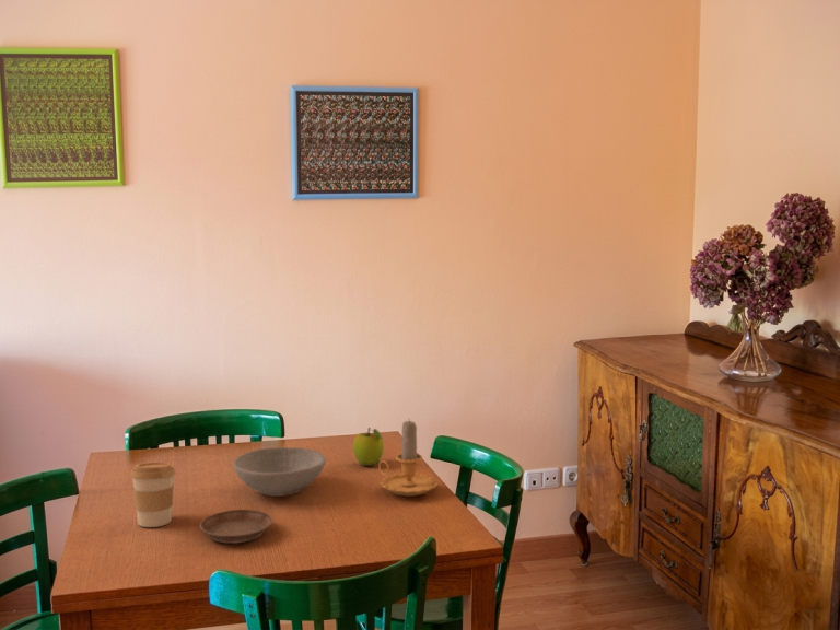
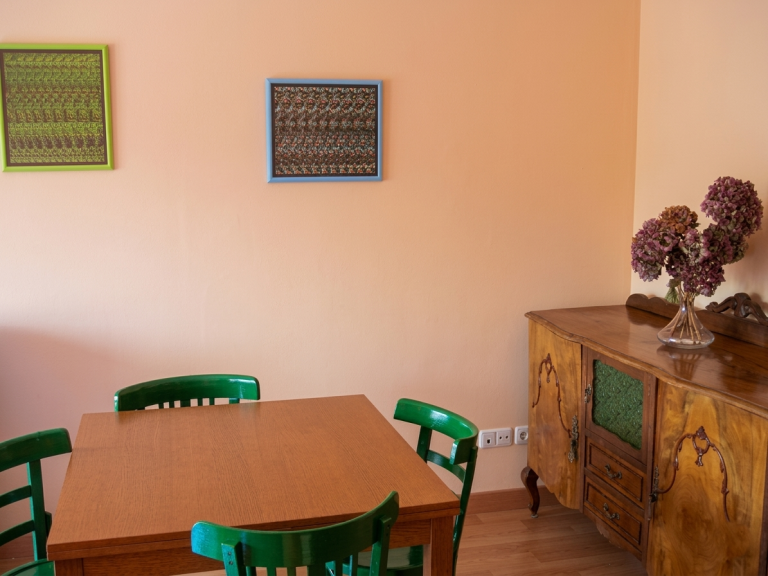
- bowl (280, 475)
- fruit (370, 446)
- candle (404, 453)
- coffee cup (153, 492)
- saucer (236, 527)
